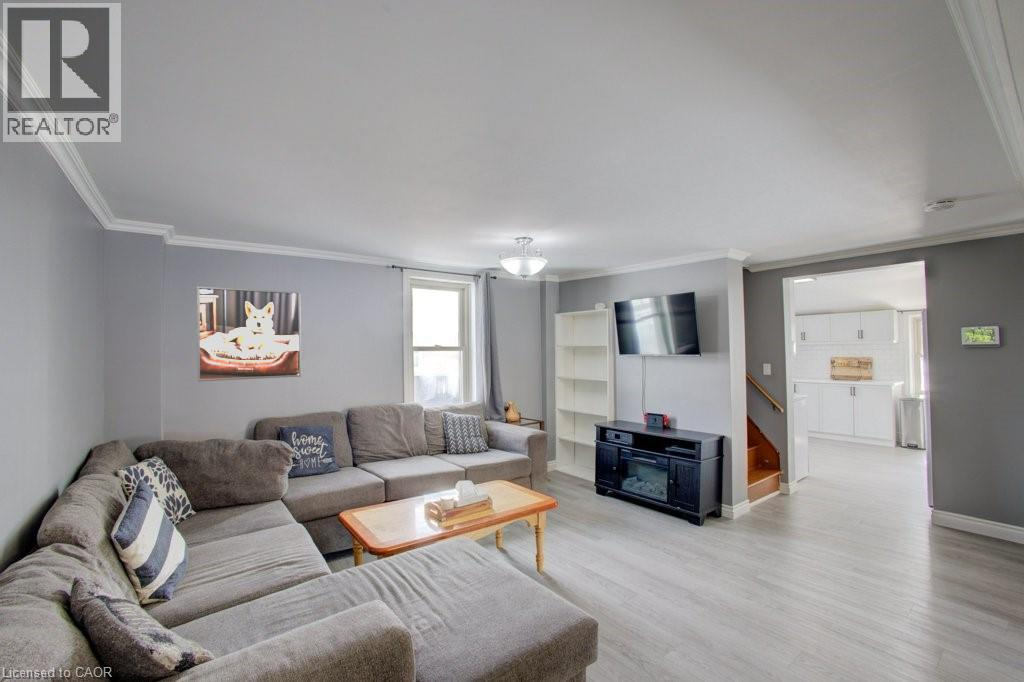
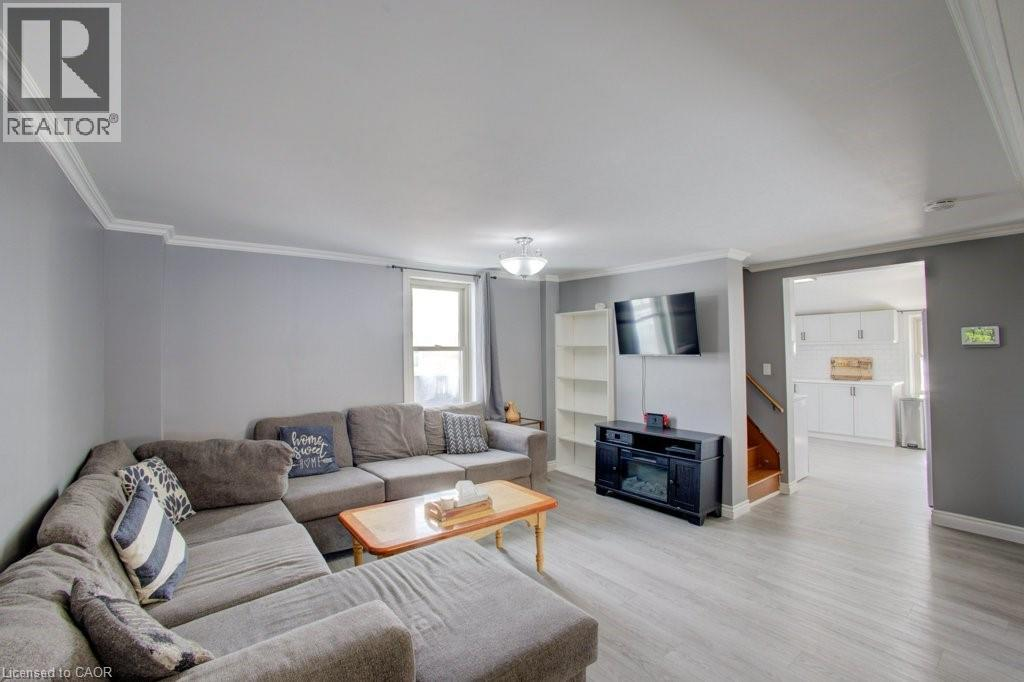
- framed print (252, 334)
